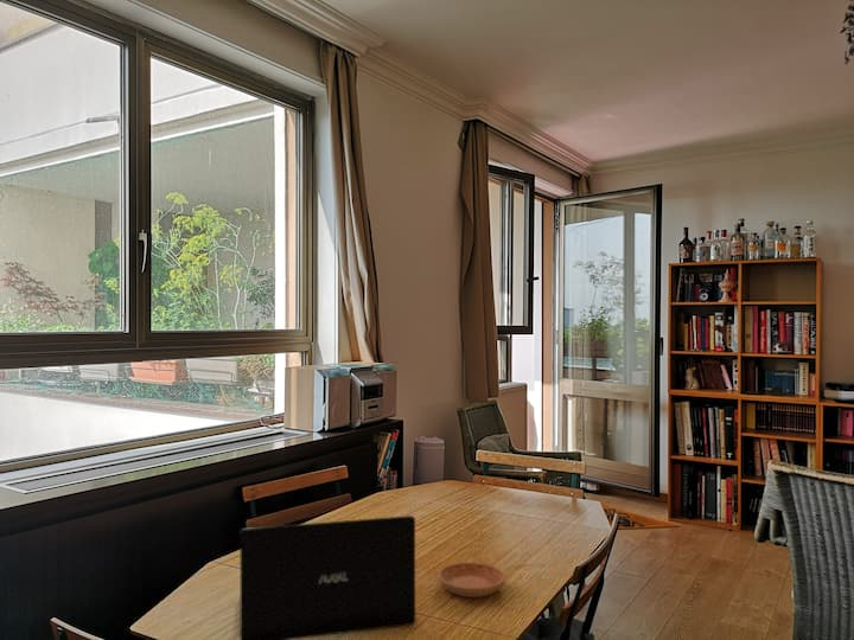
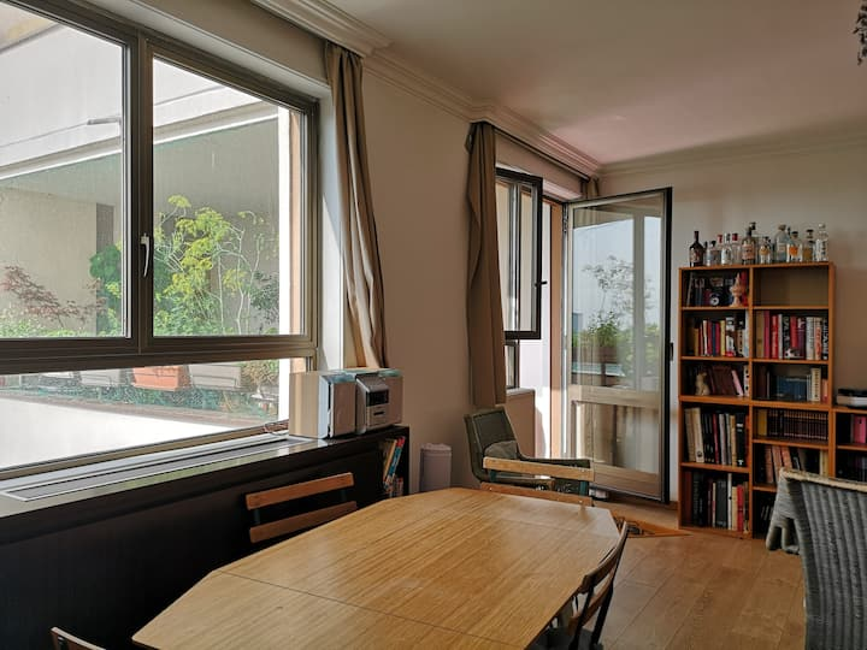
- laptop (325, 558)
- saucer (471, 580)
